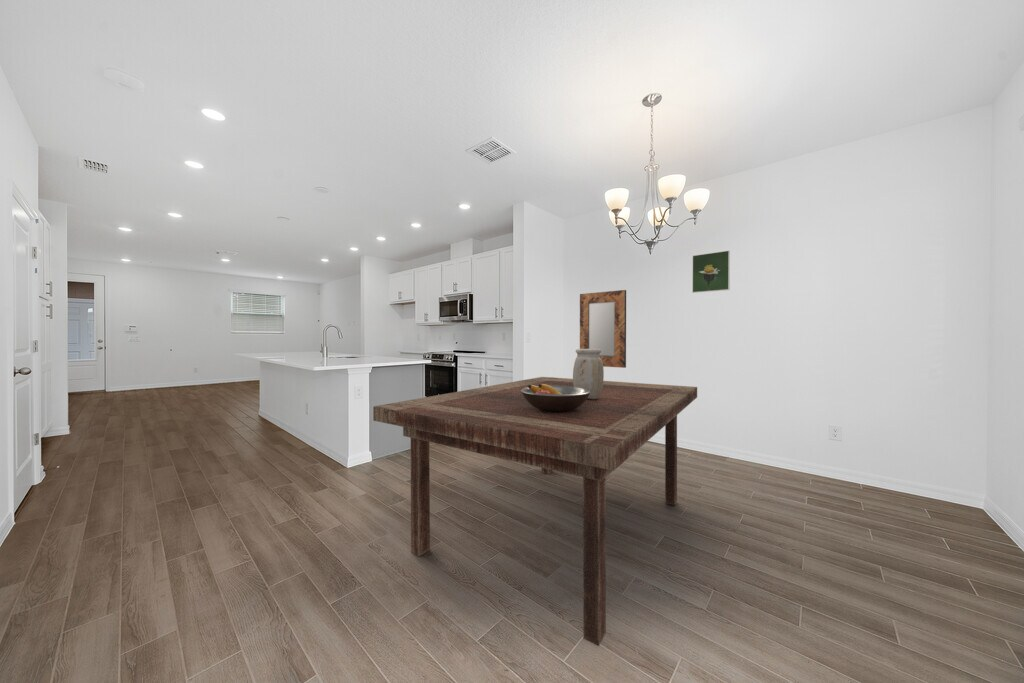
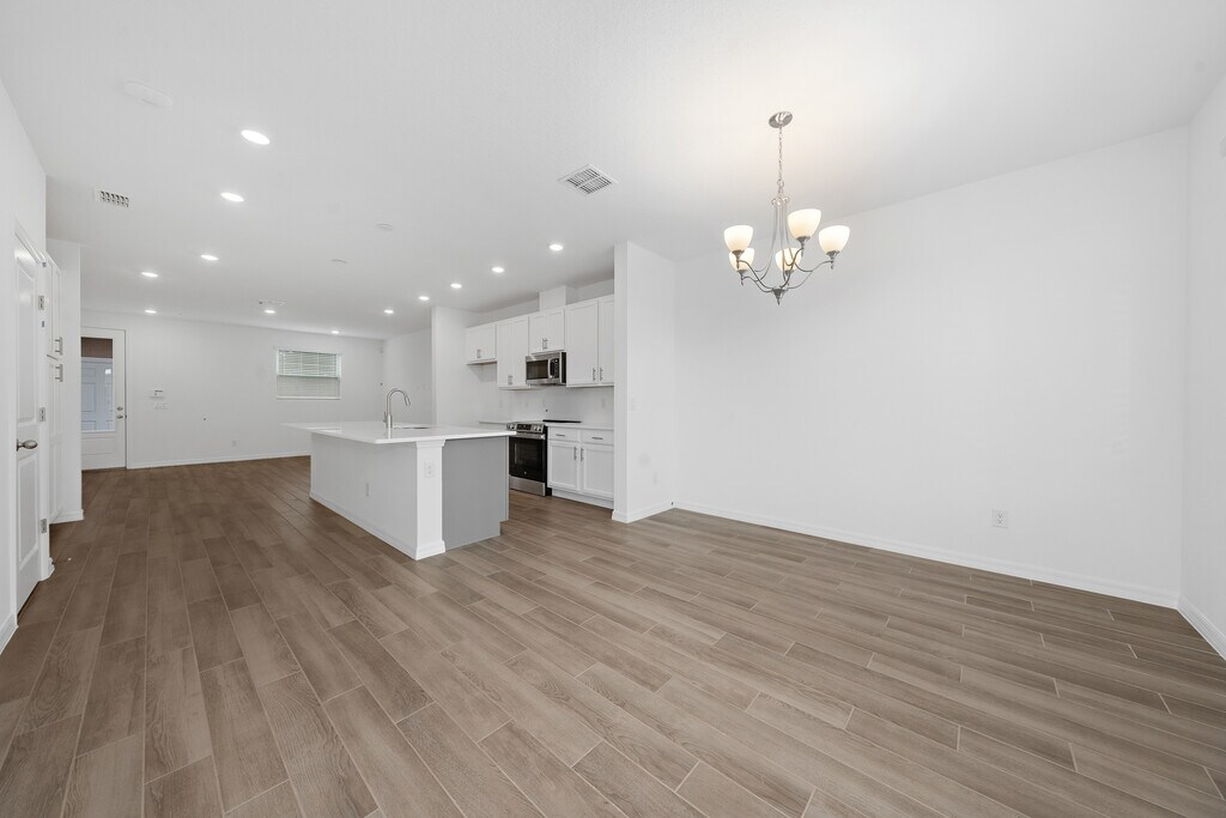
- home mirror (601, 329)
- fruit bowl (555, 396)
- dining table (560, 459)
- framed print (710, 272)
- vase (588, 373)
